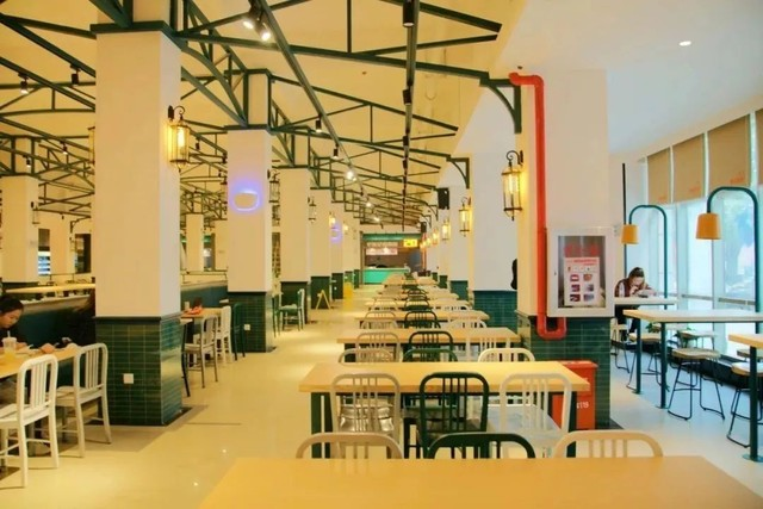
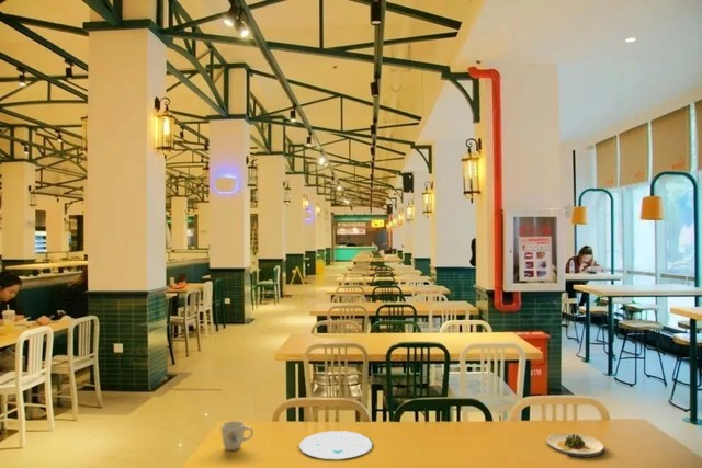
+ salad plate (575, 441)
+ plate (336, 441)
+ mug (237, 435)
